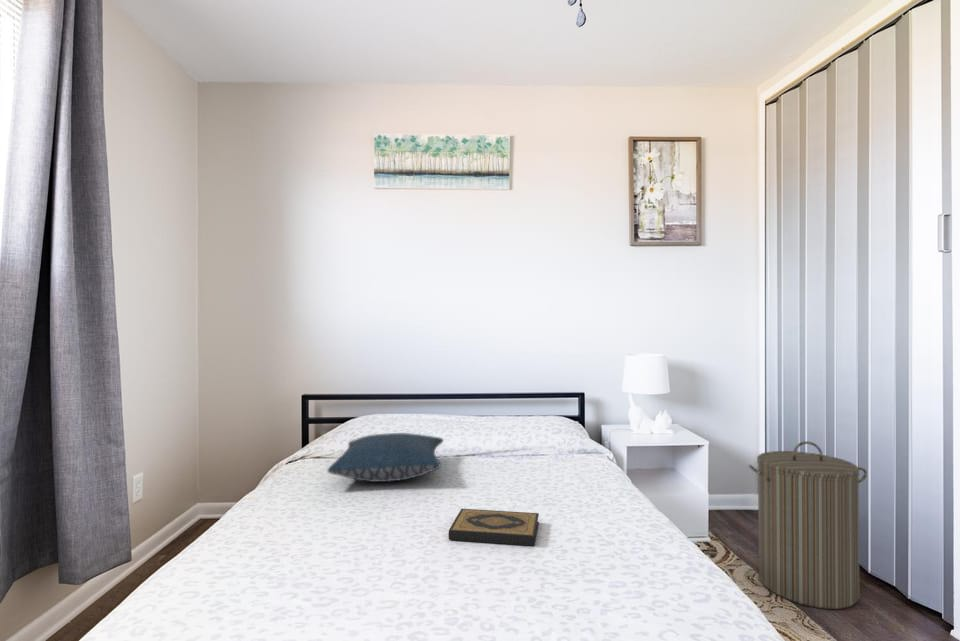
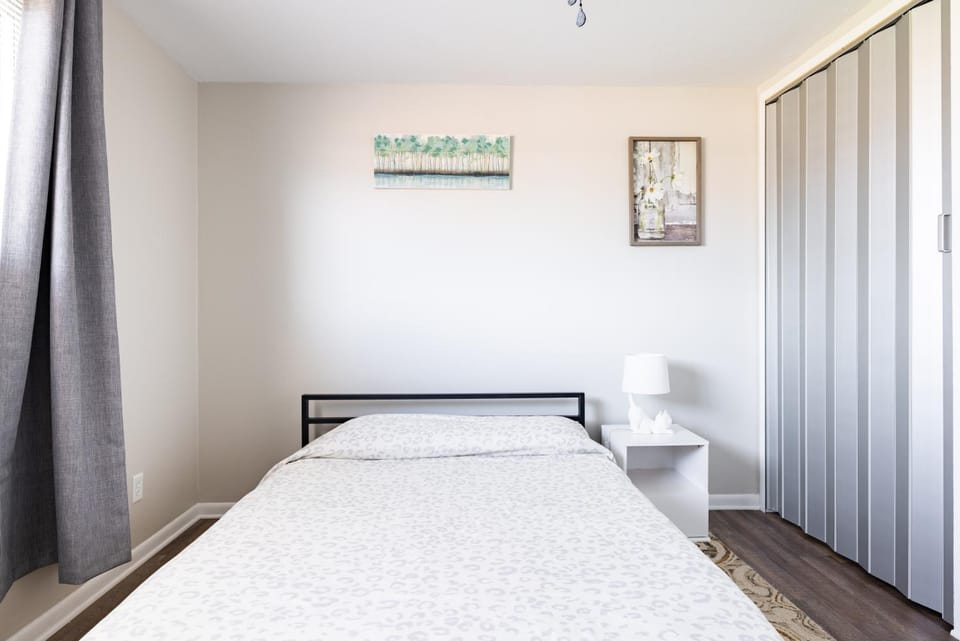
- laundry hamper (806, 514)
- hardback book (495, 526)
- pillow (391, 455)
